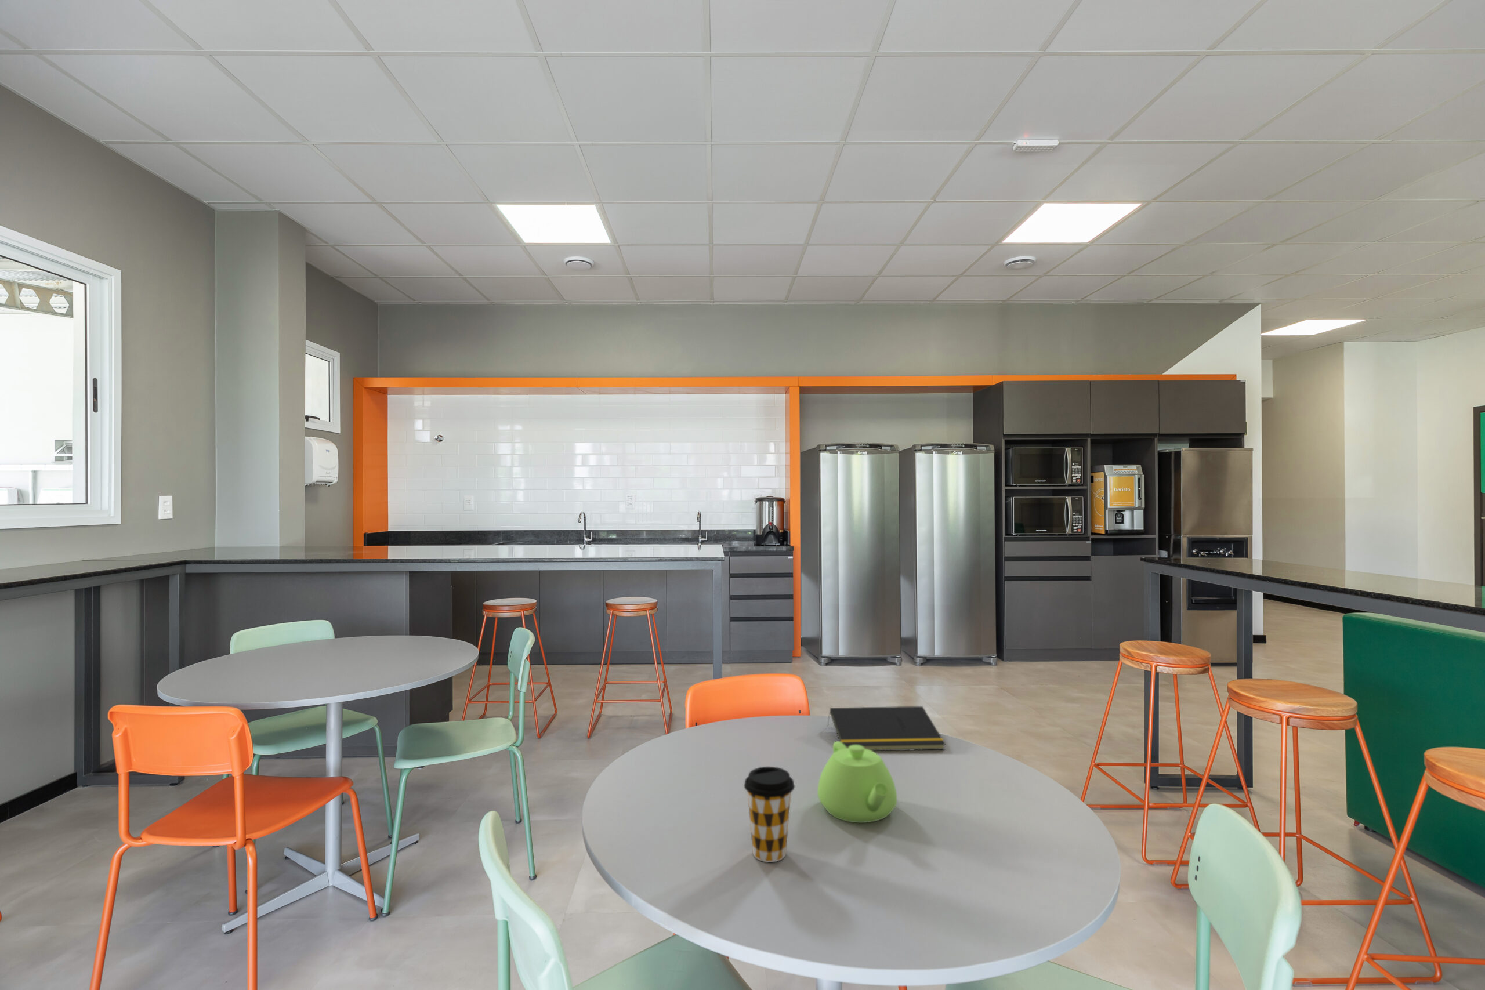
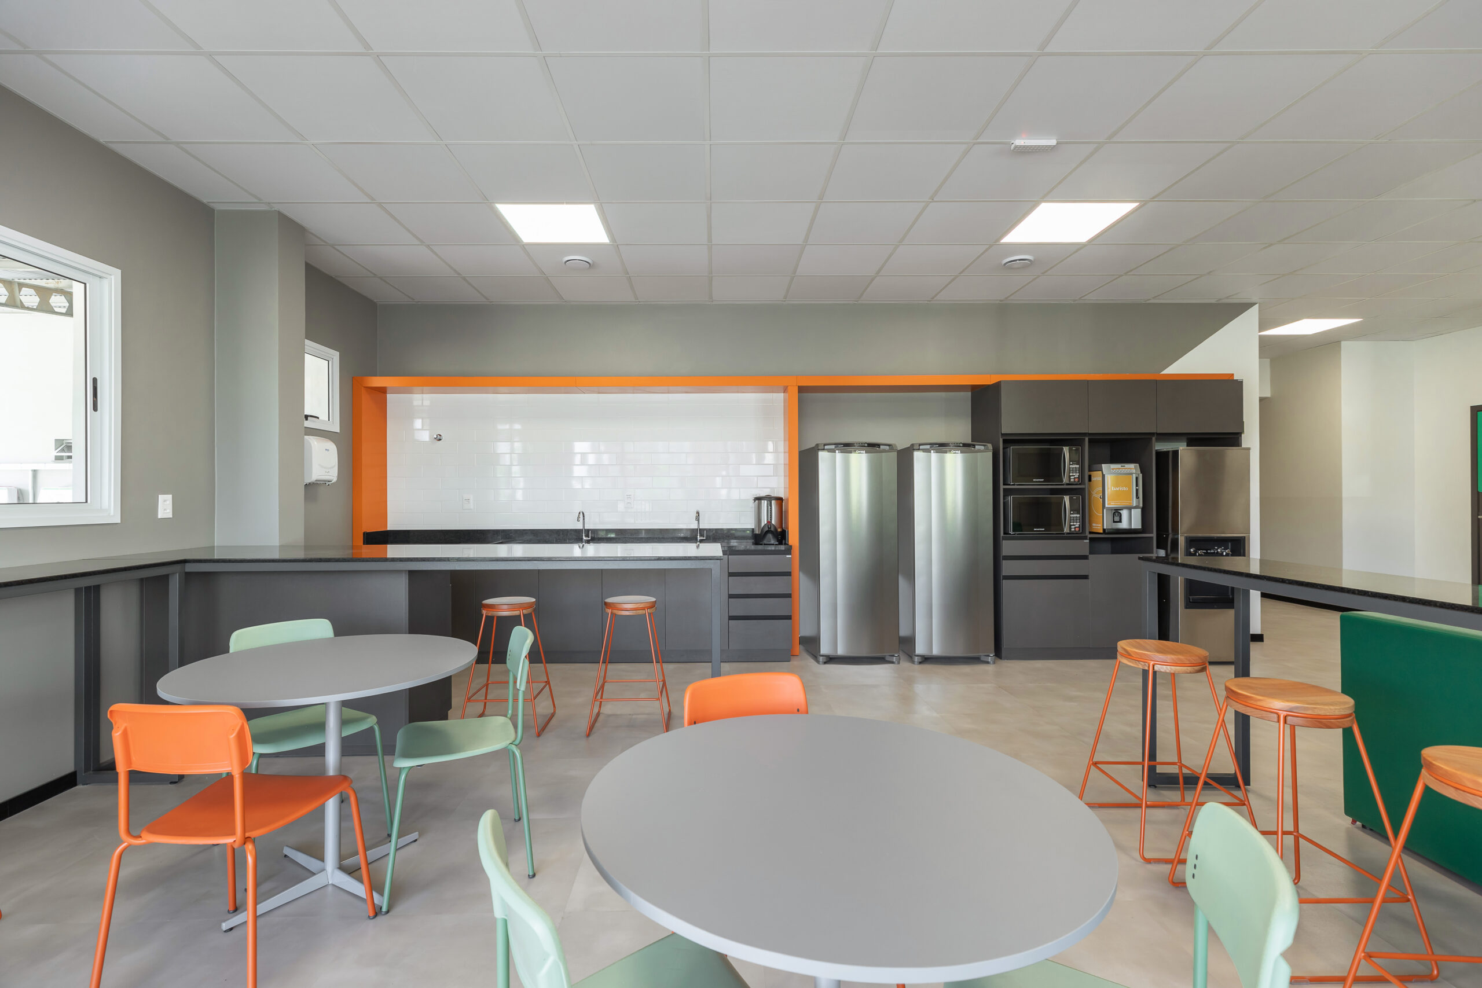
- teapot (859, 779)
- coffee cup (769, 813)
- notepad (885, 727)
